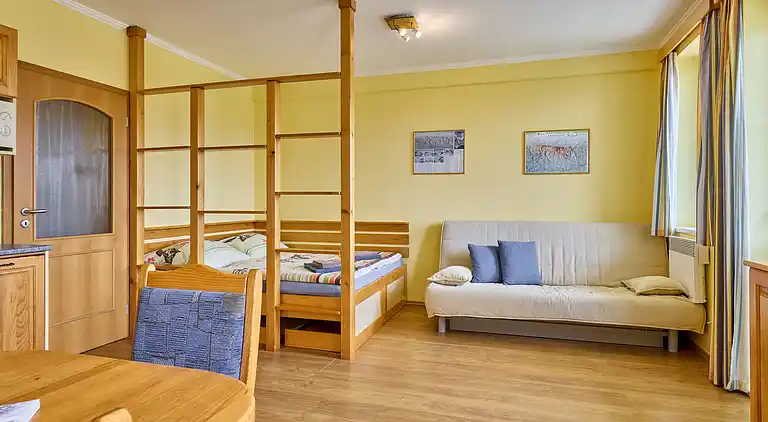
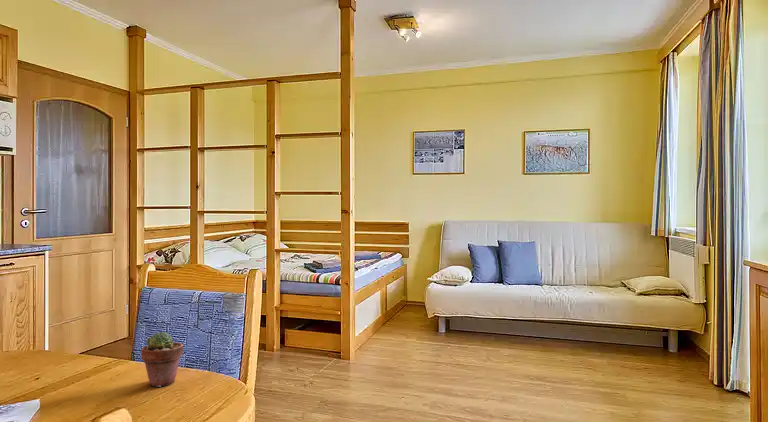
+ potted succulent (162, 356)
